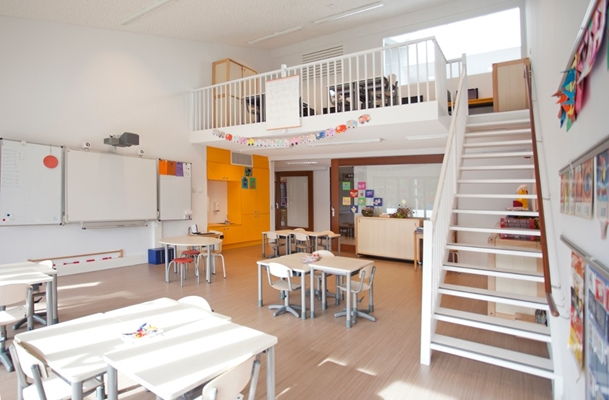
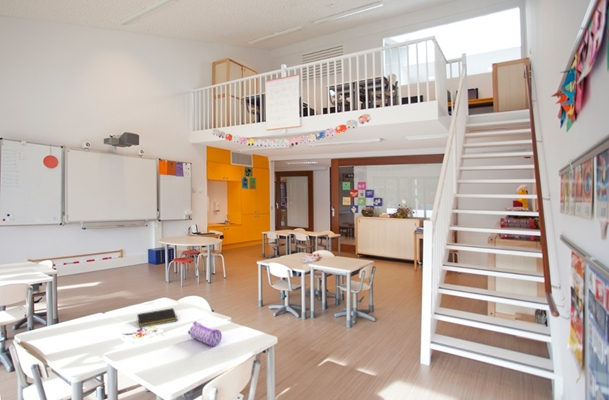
+ pencil case (205, 333)
+ notepad (157, 317)
